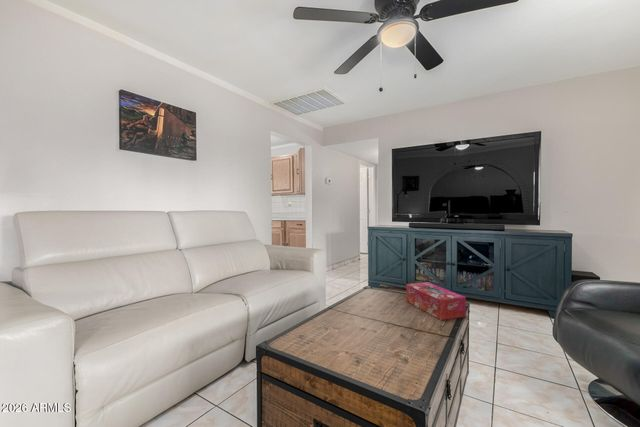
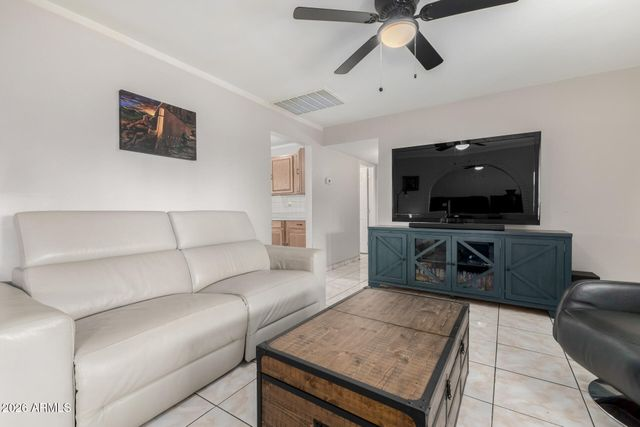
- tissue box (433, 299)
